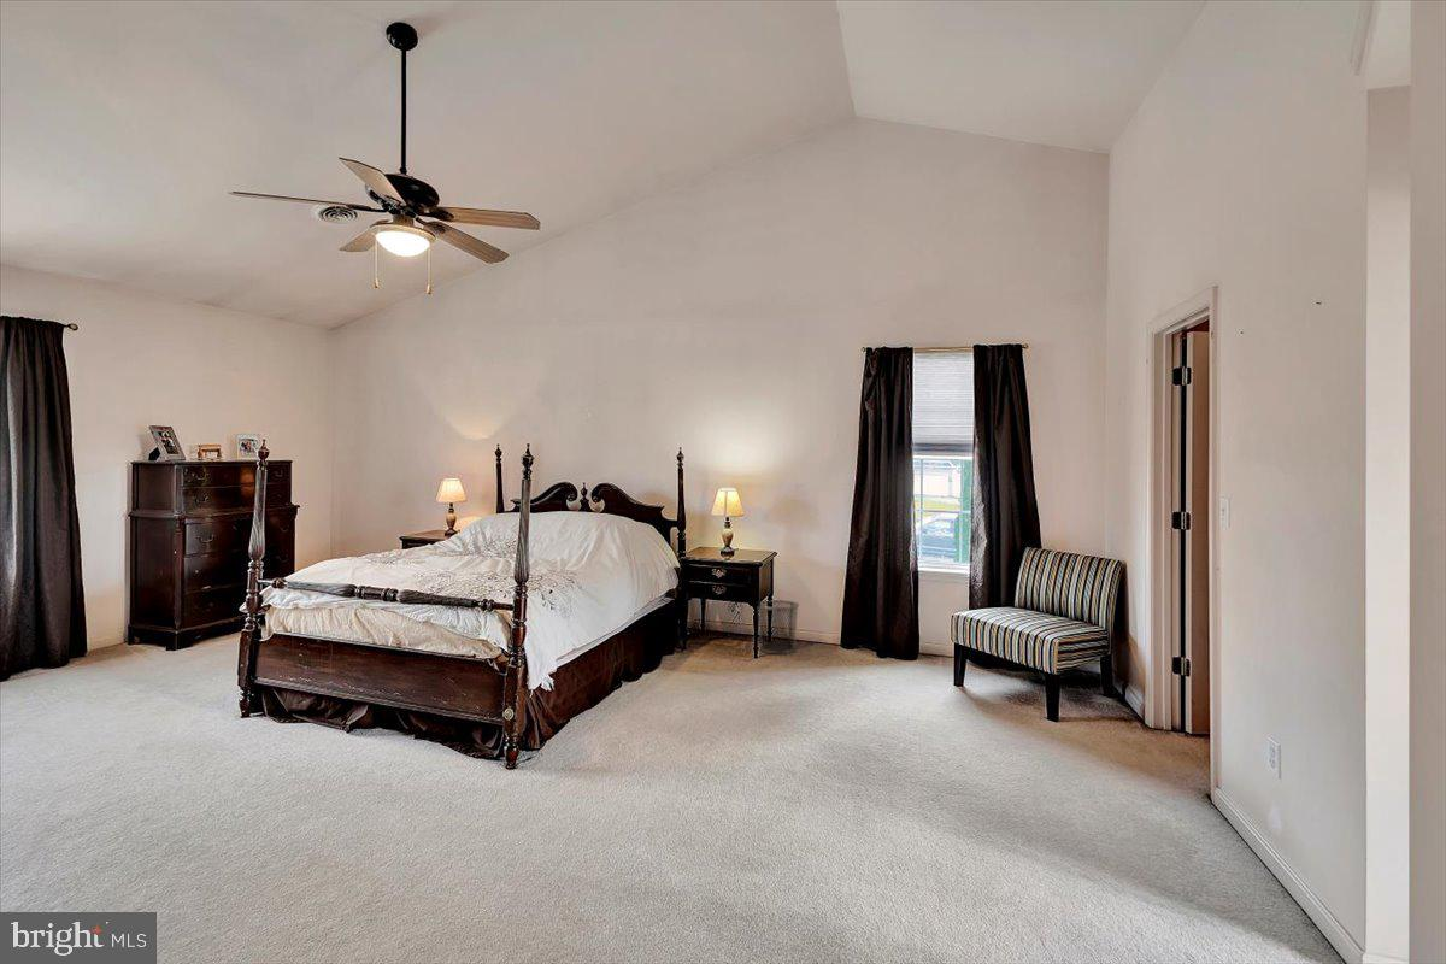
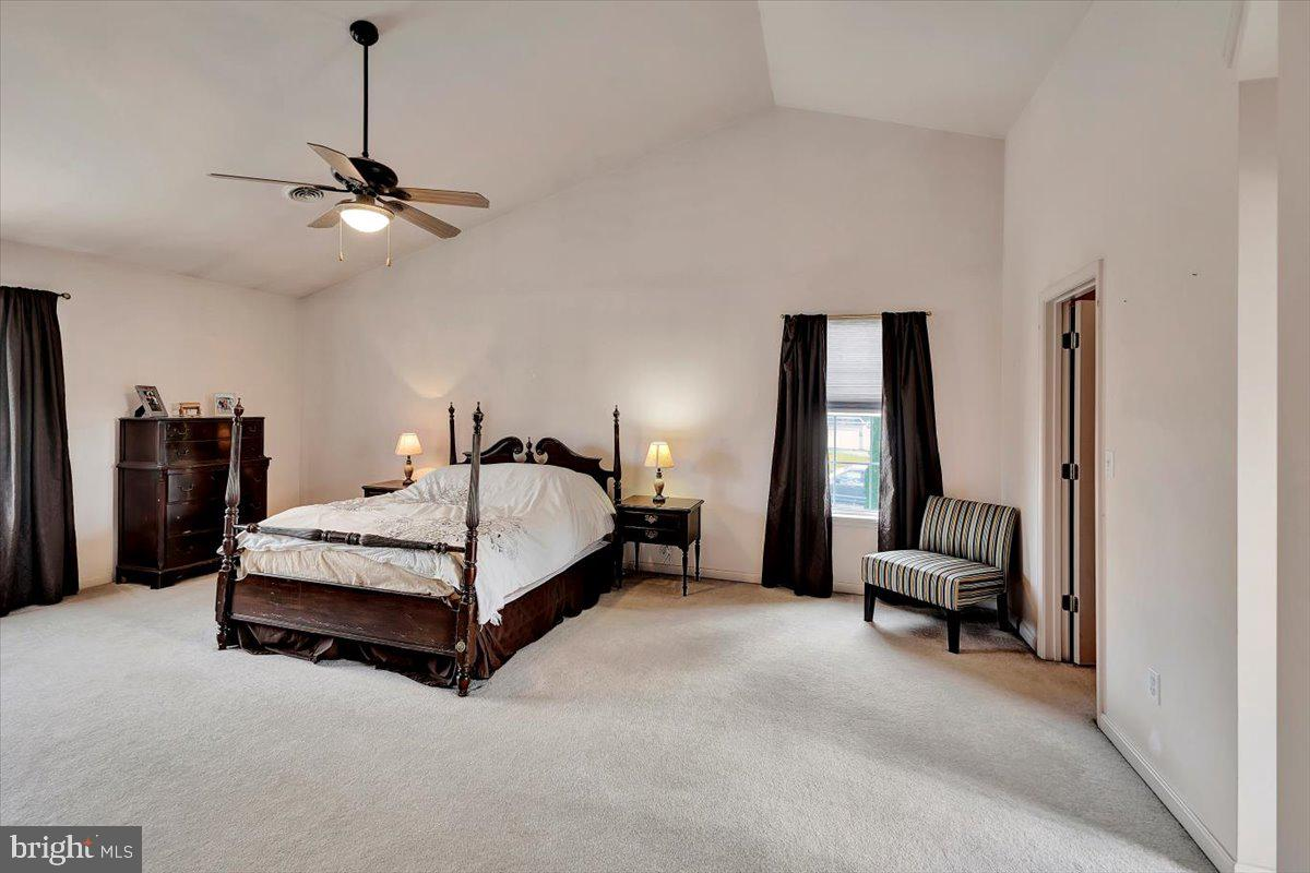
- waste bin (777, 625)
